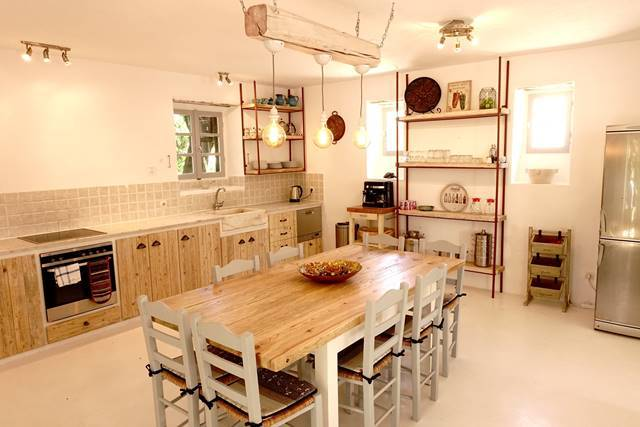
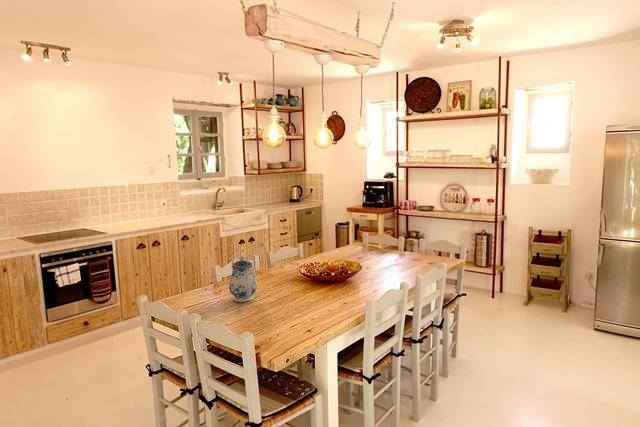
+ teapot (242, 277)
